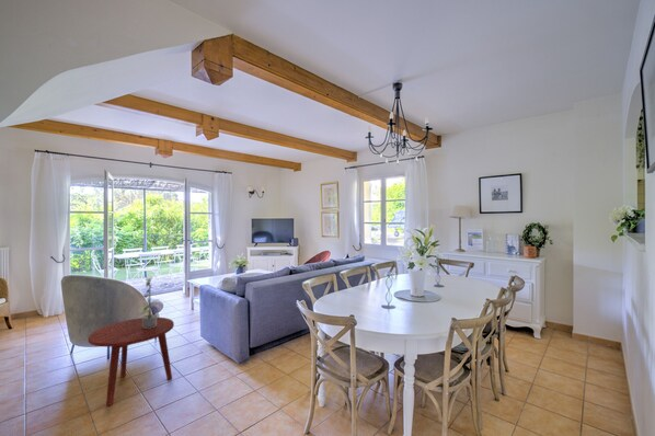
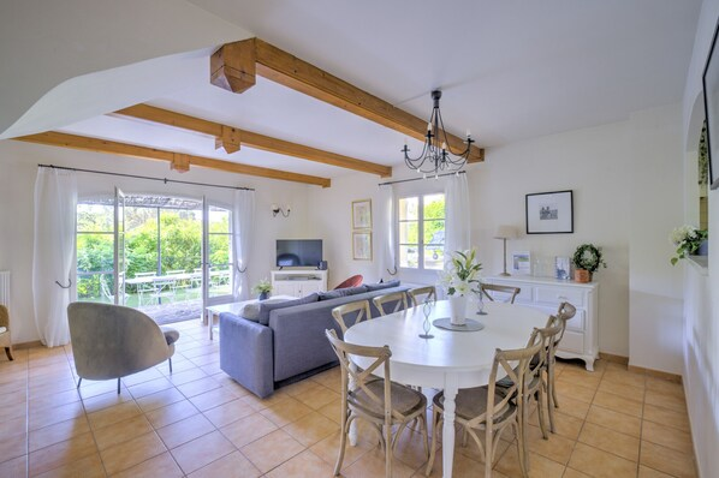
- side table (126, 357)
- potted plant (147, 302)
